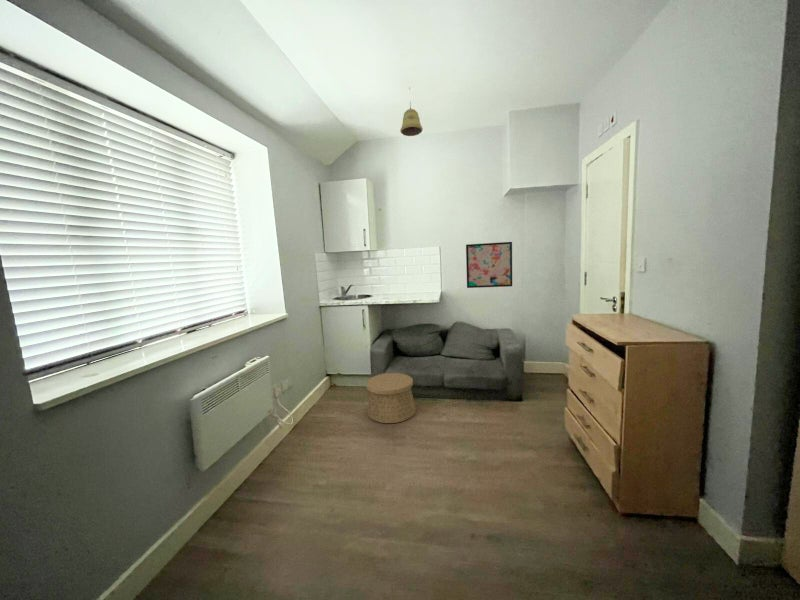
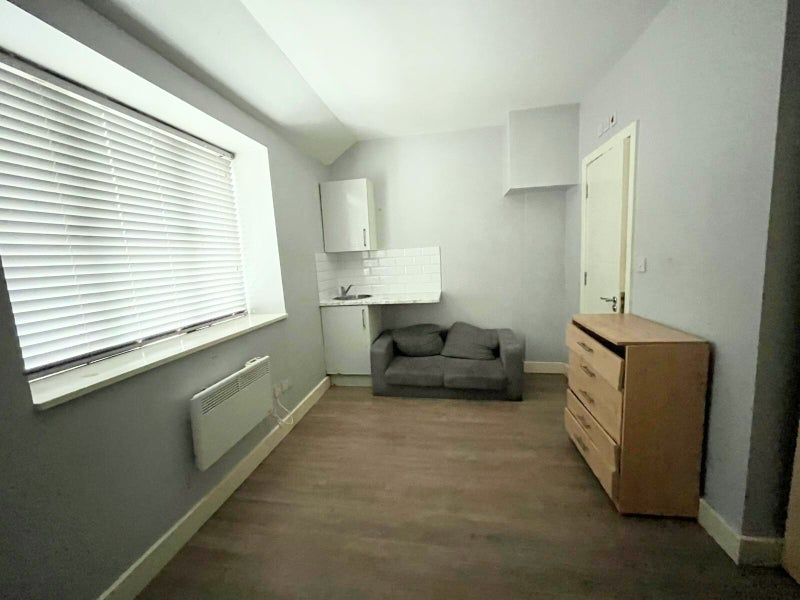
- wall art (488, 265)
- basket (390, 395)
- pendant light (410, 110)
